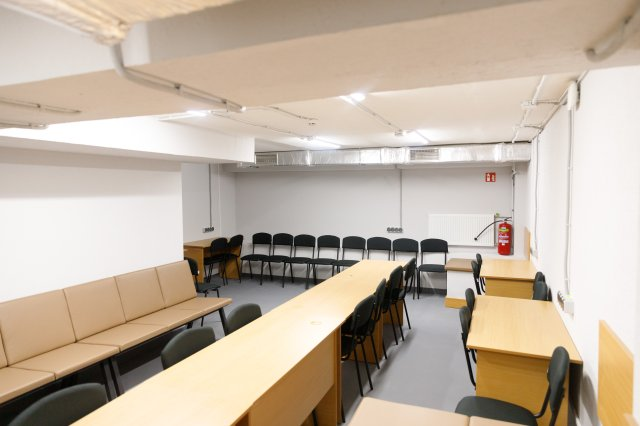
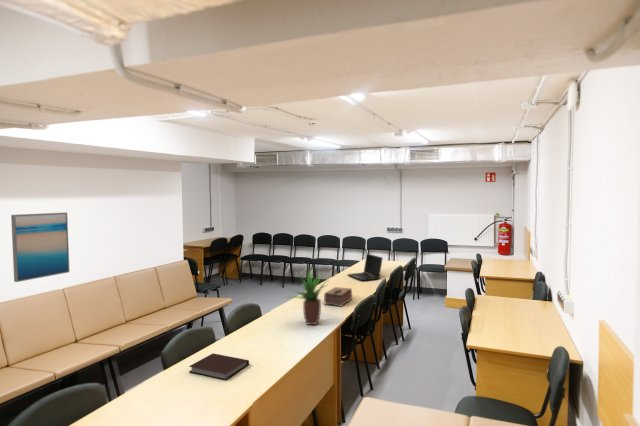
+ notebook (219, 365)
+ potted plant (308, 297)
+ wall art (42, 245)
+ laptop computer (364, 267)
+ tissue box (338, 296)
